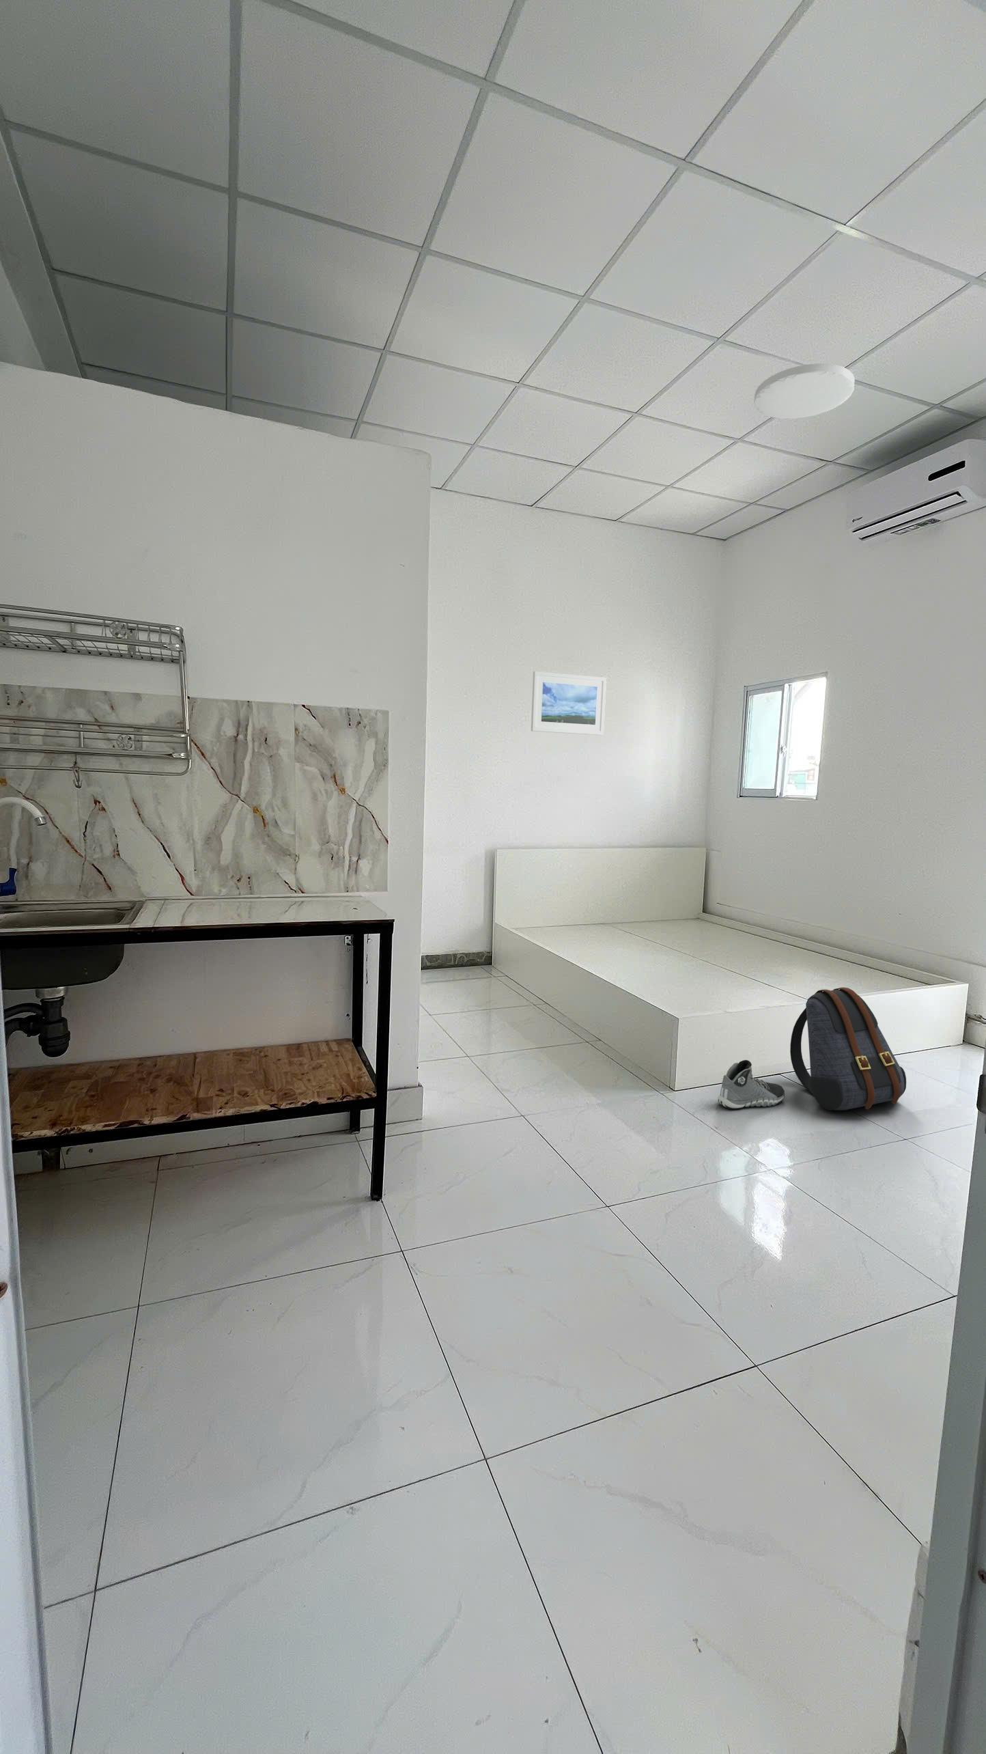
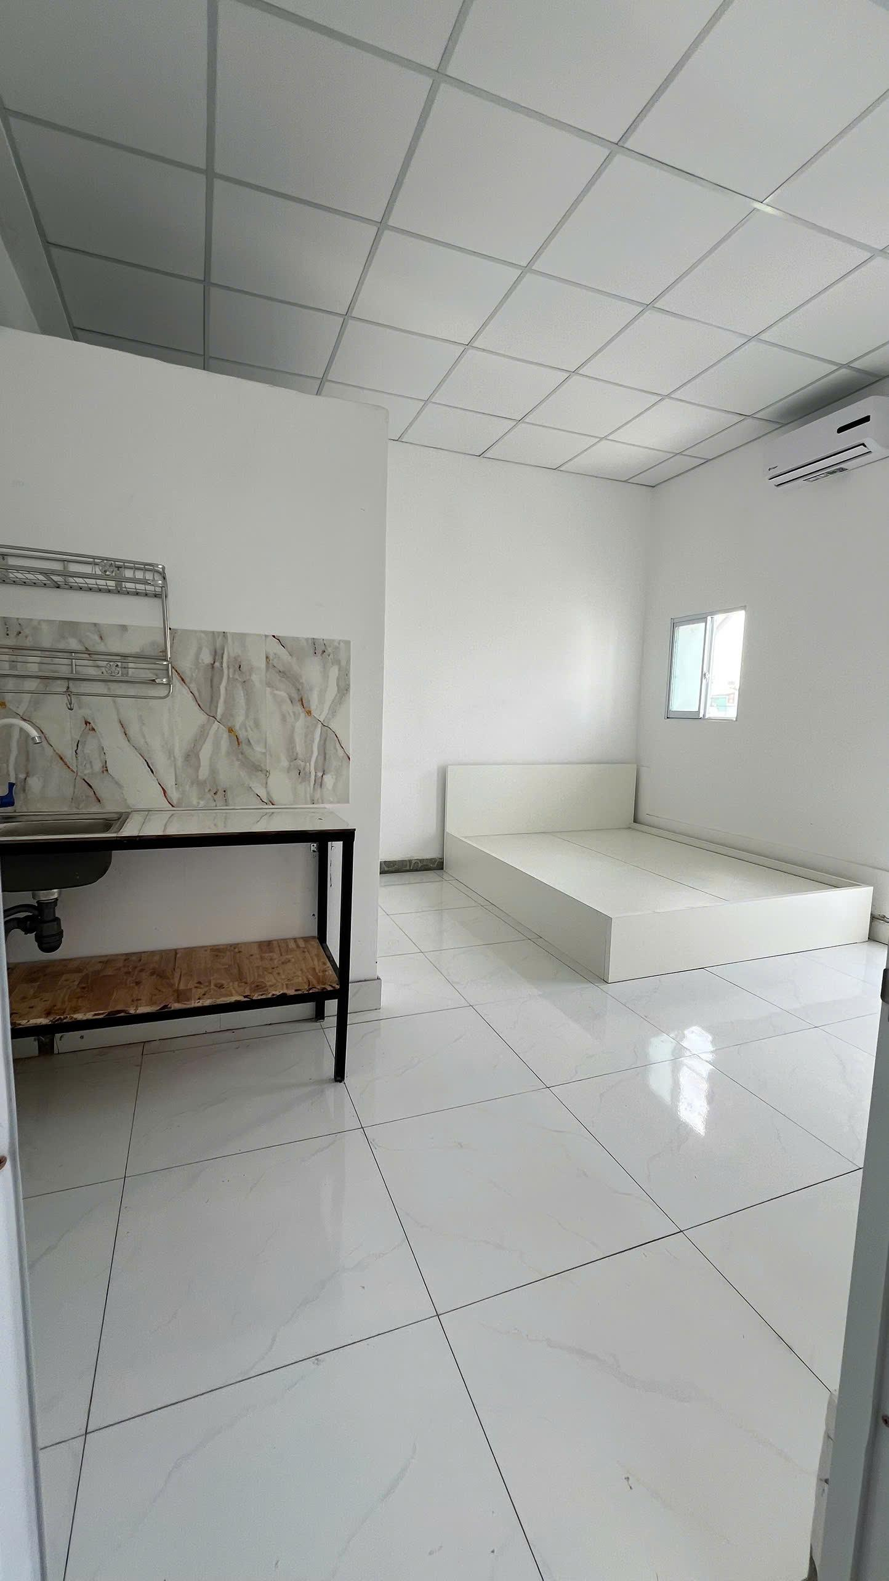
- sneaker (754, 1082)
- backpack (845, 1044)
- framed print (568, 704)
- ceiling light (803, 393)
